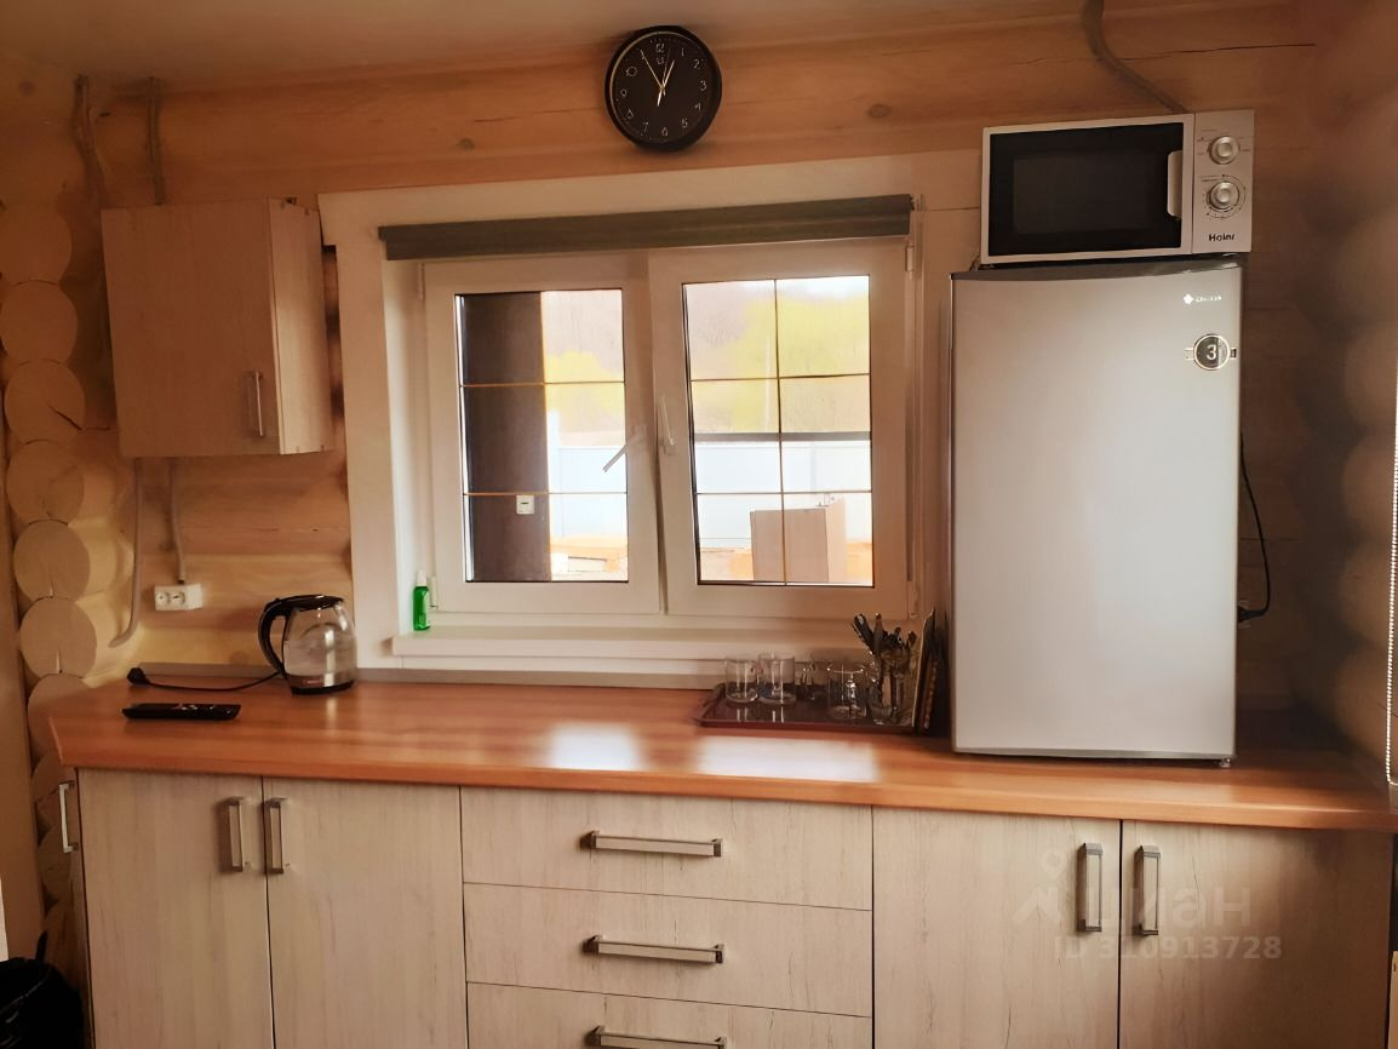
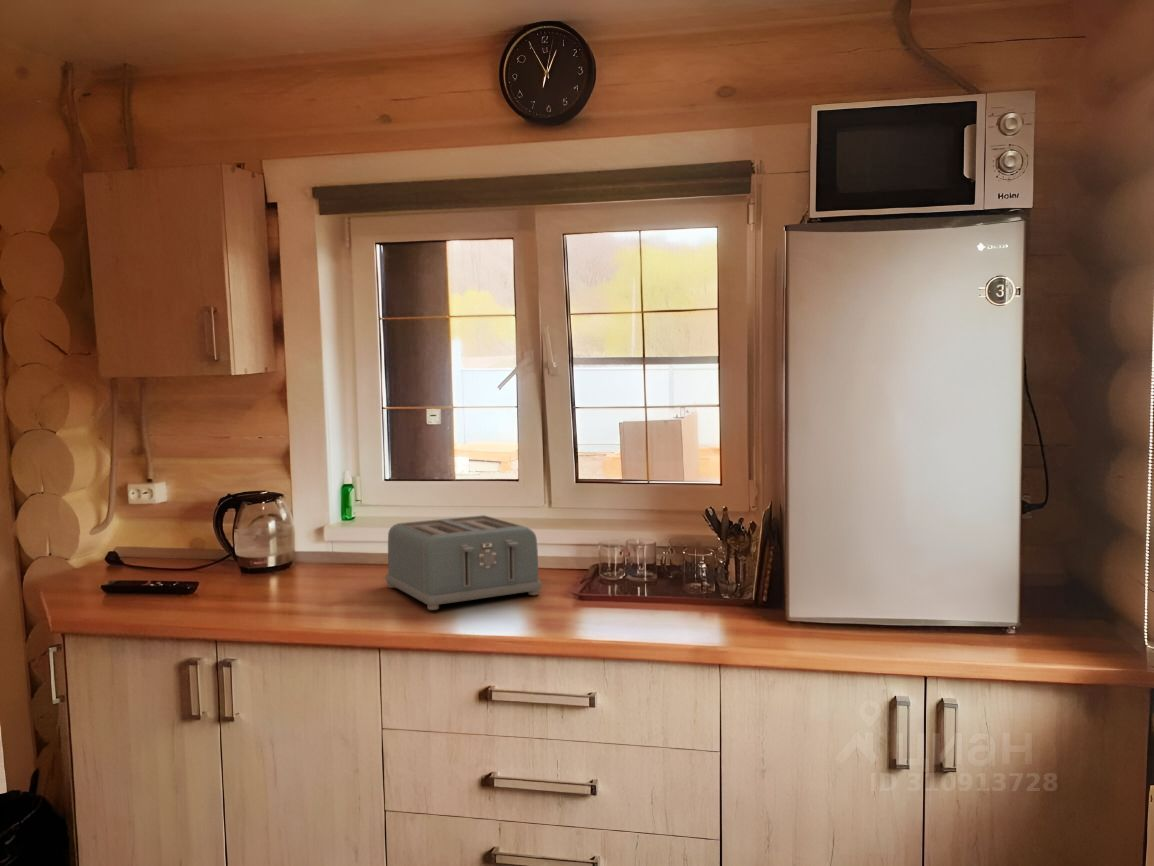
+ toaster (463, 558)
